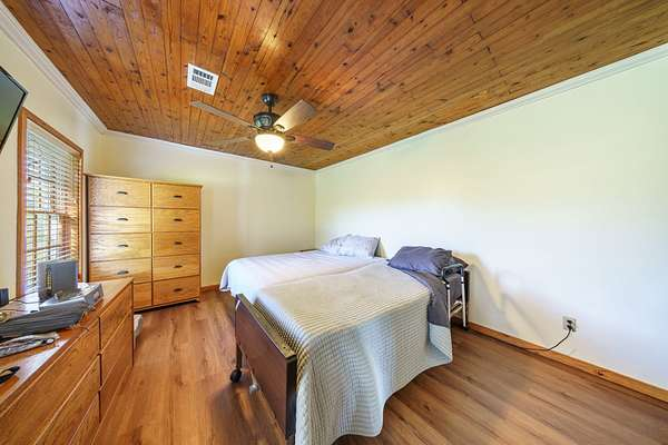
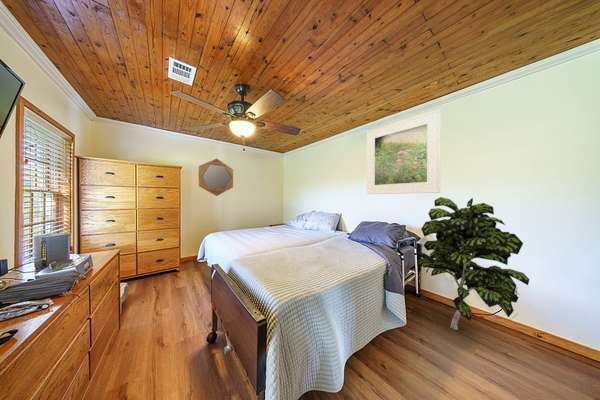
+ home mirror (217, 177)
+ indoor plant (465, 263)
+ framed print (398, 157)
